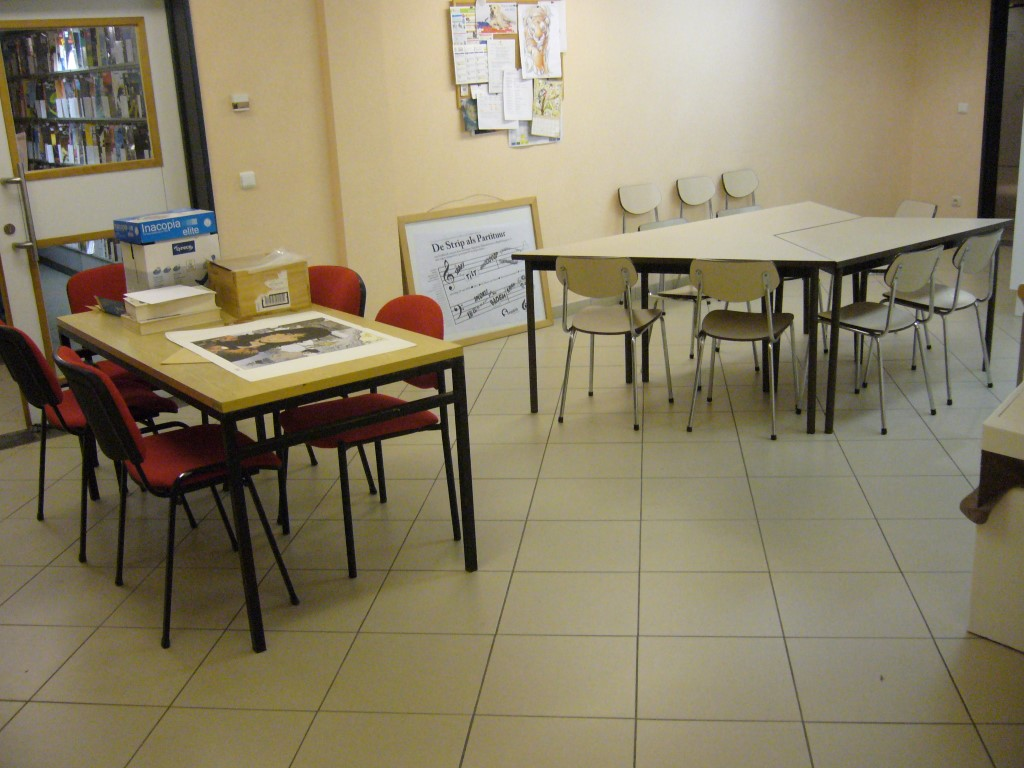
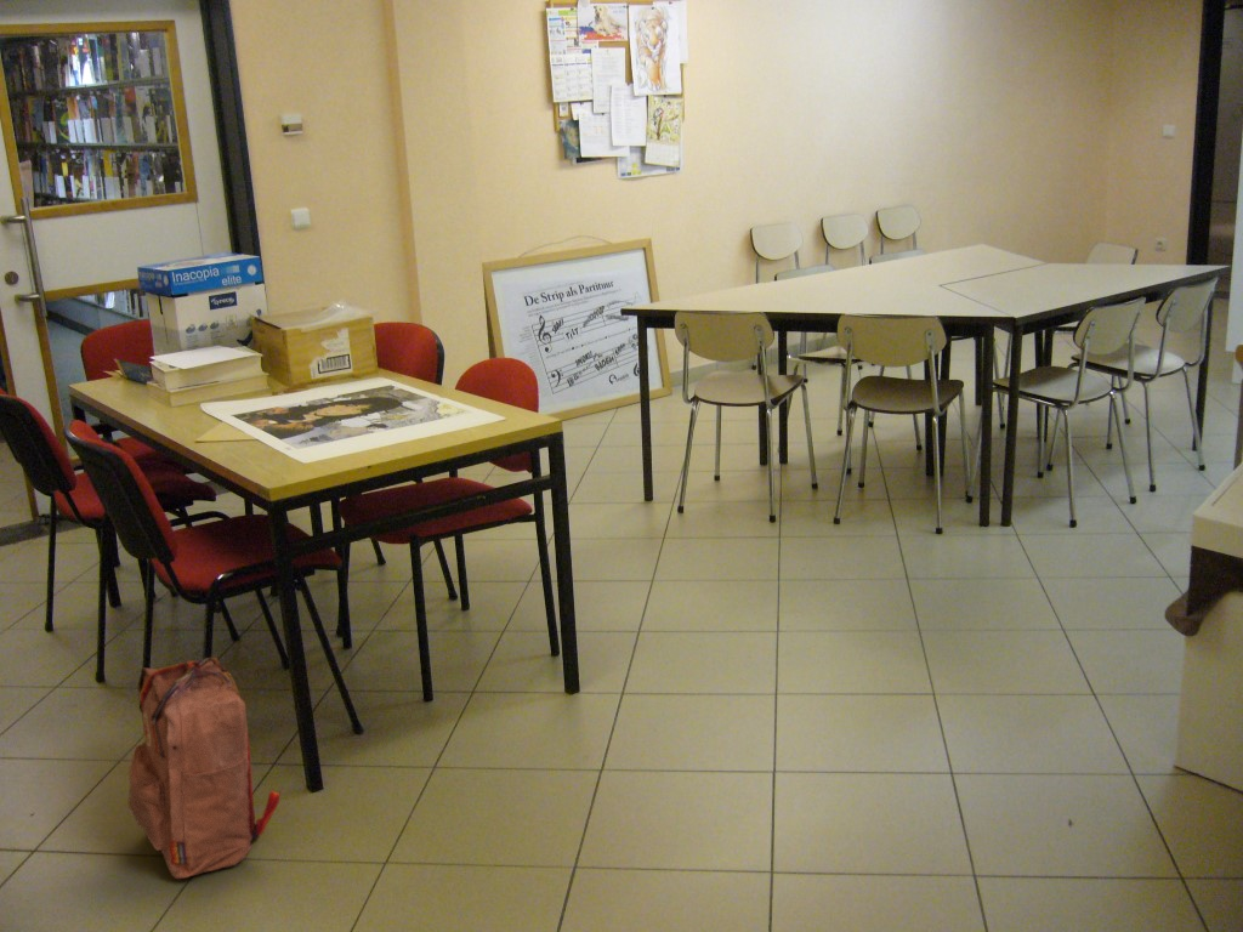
+ backpack (200, 750)
